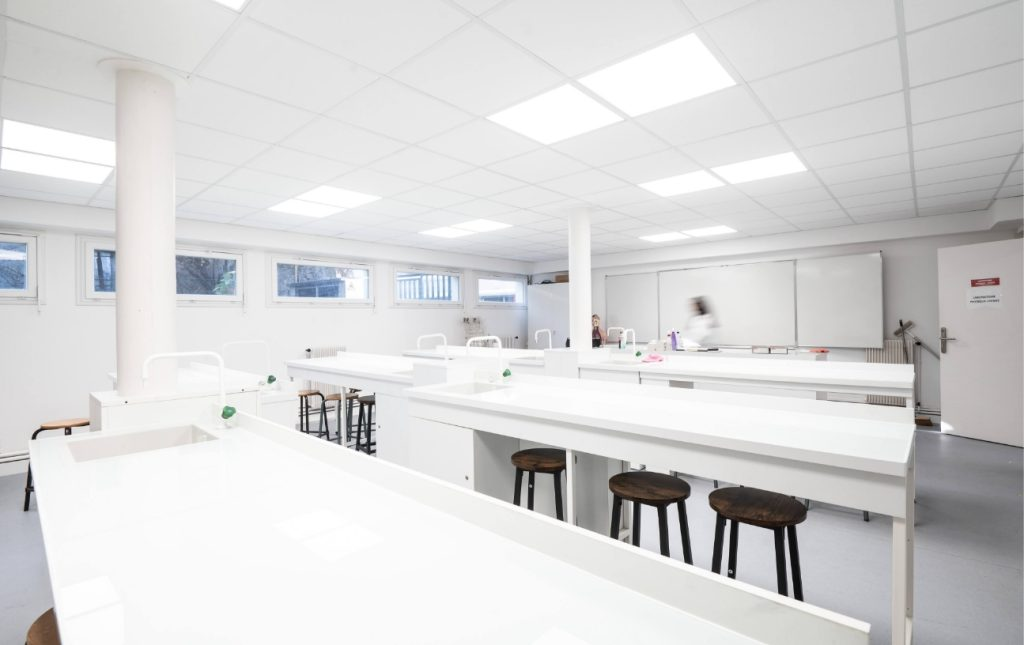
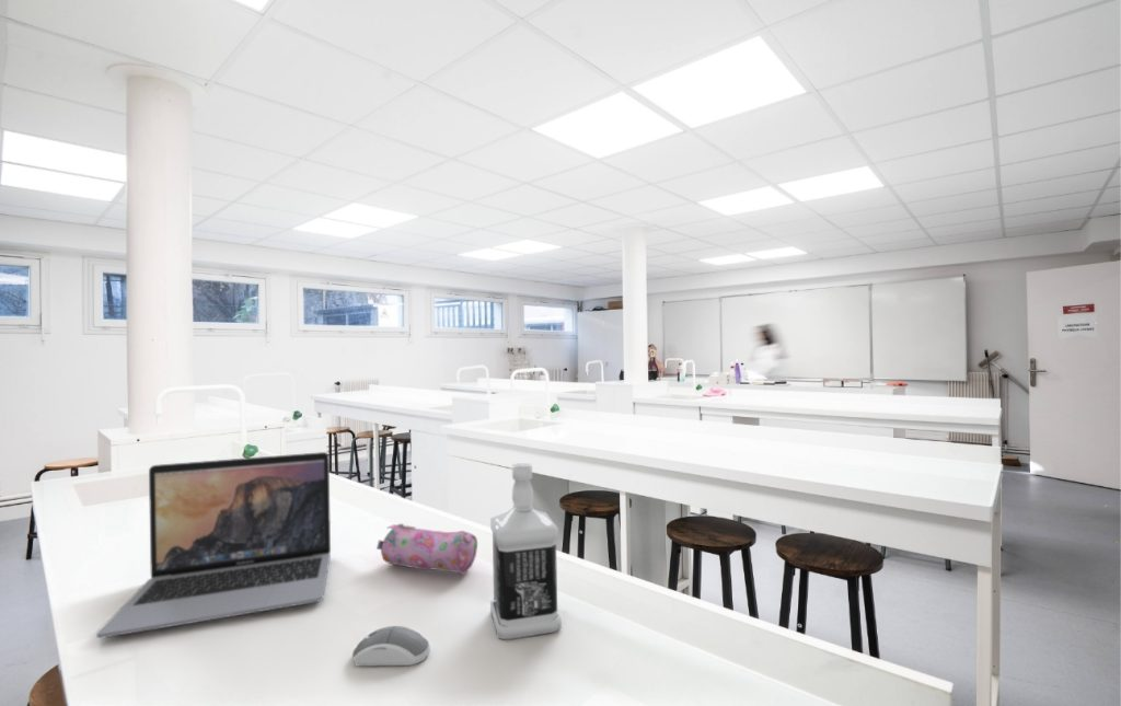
+ laptop (231, 531)
+ bottle (523, 542)
+ pencil case (428, 547)
+ computer mouse (392, 641)
